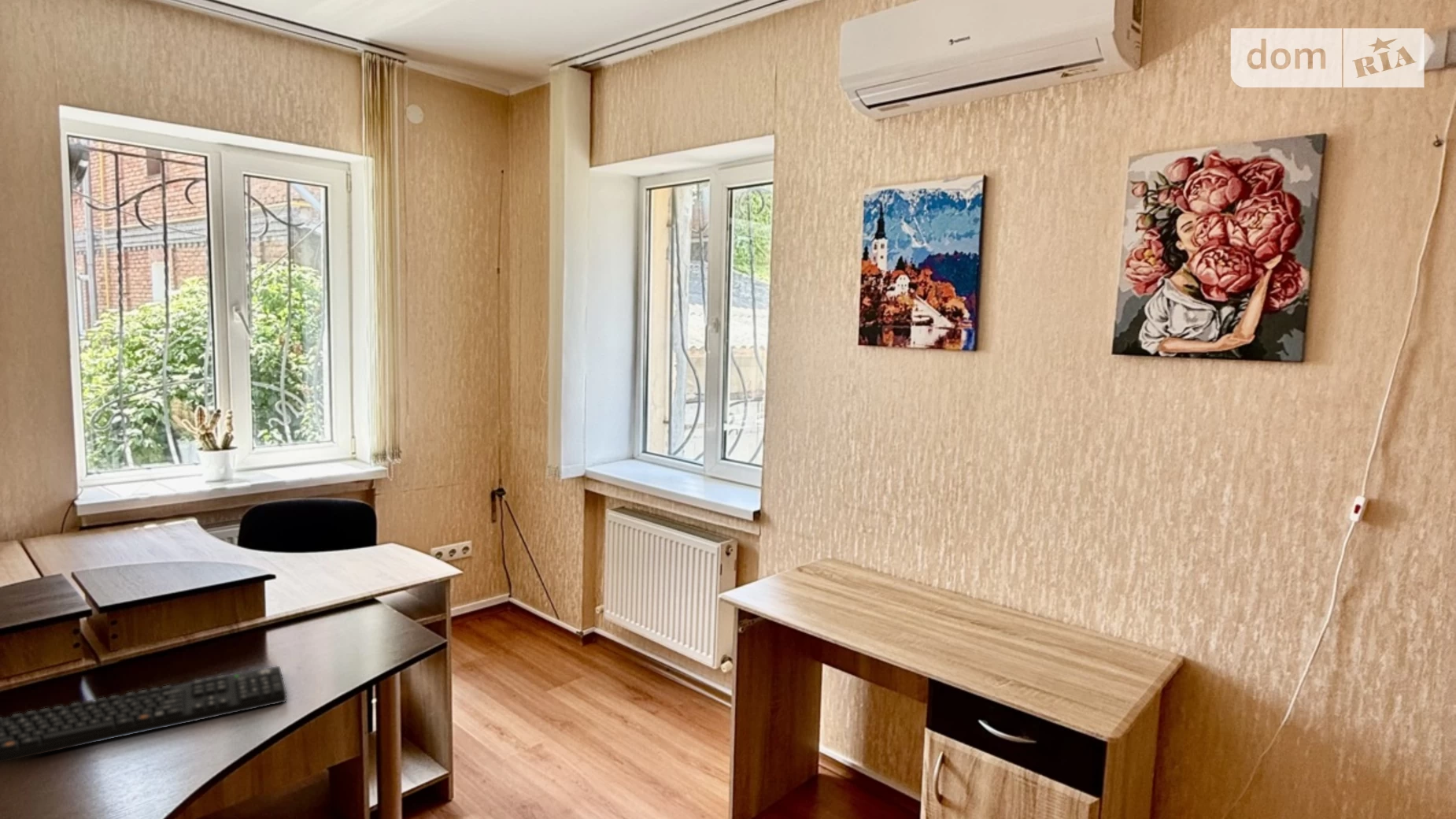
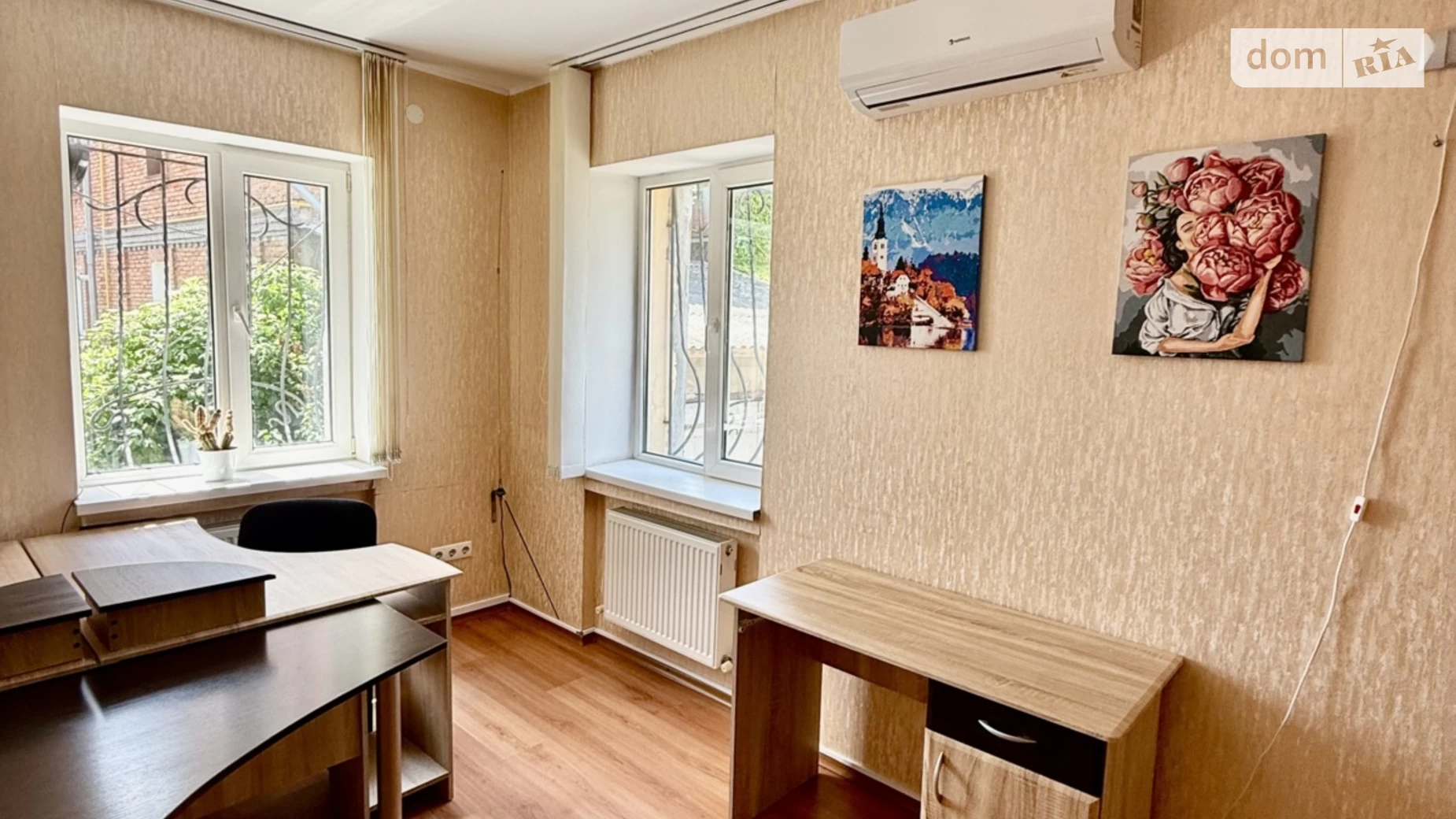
- keyboard (143, 710)
